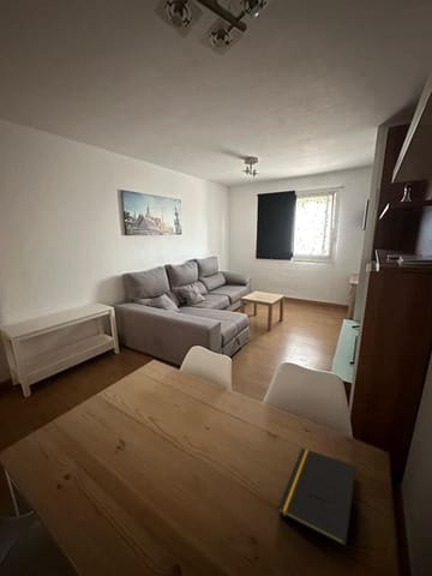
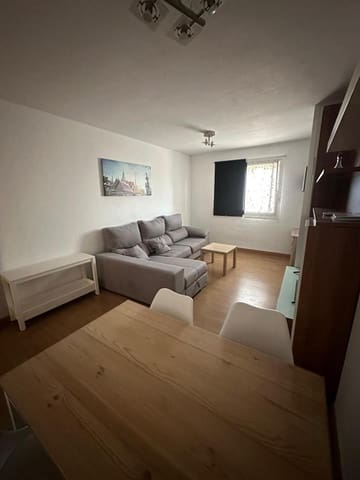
- notepad (319, 487)
